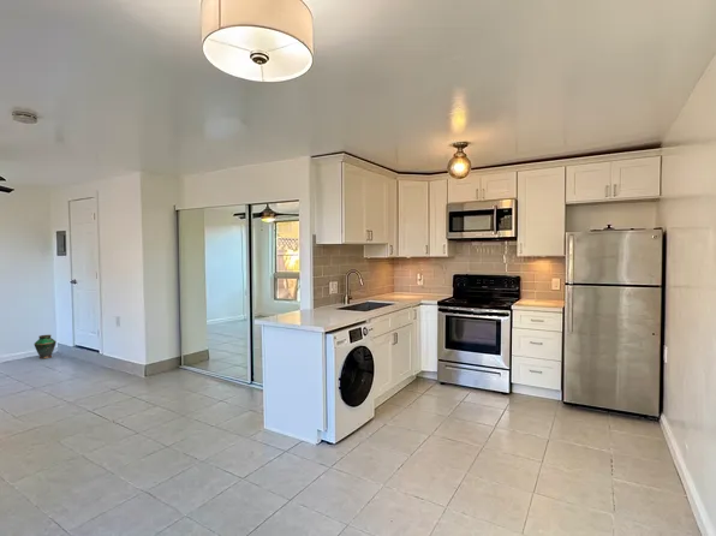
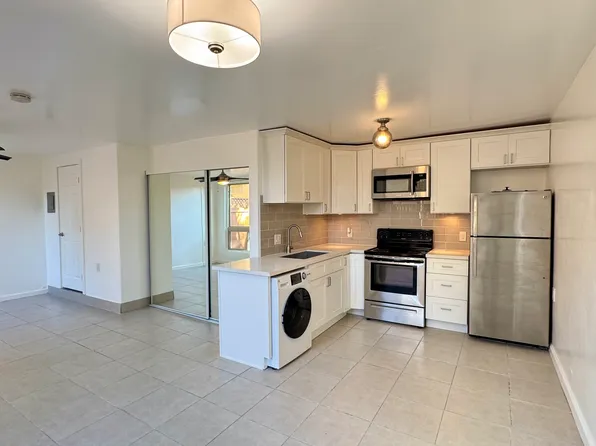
- vase (44, 346)
